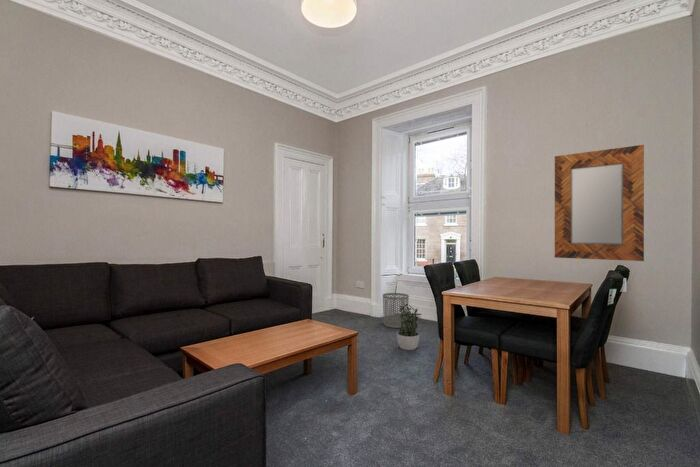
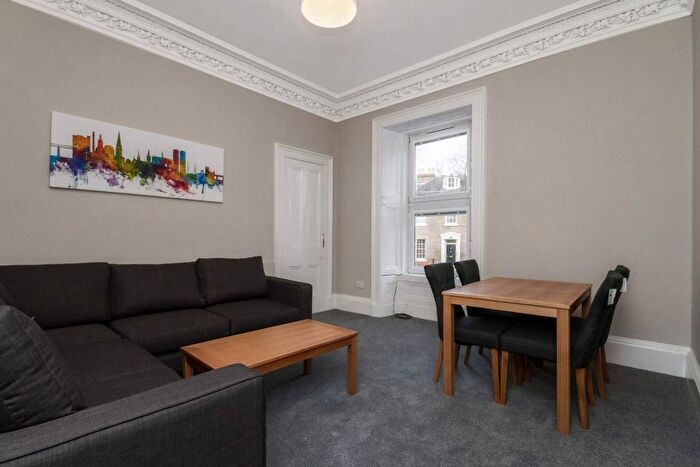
- home mirror (596, 205)
- potted plant (409, 326)
- waste bin (395, 310)
